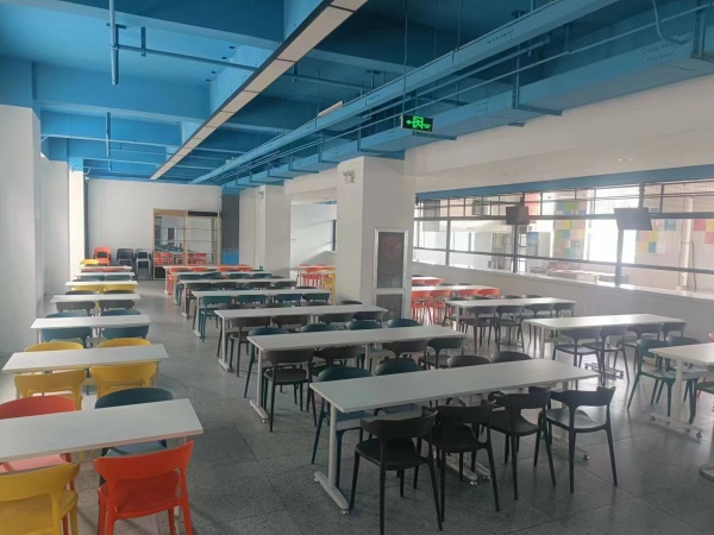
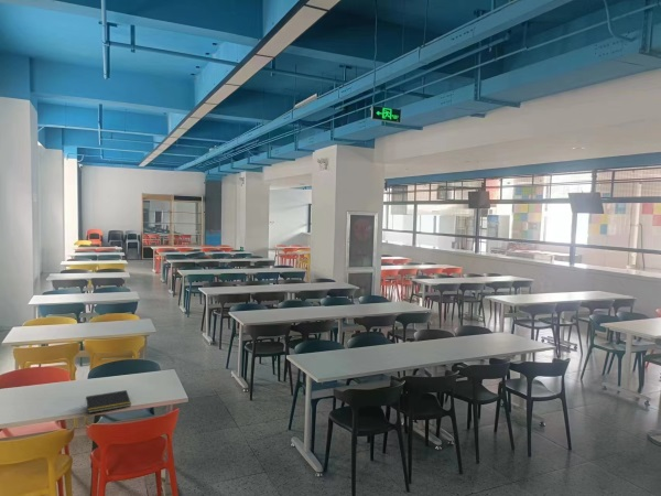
+ notepad (108, 400)
